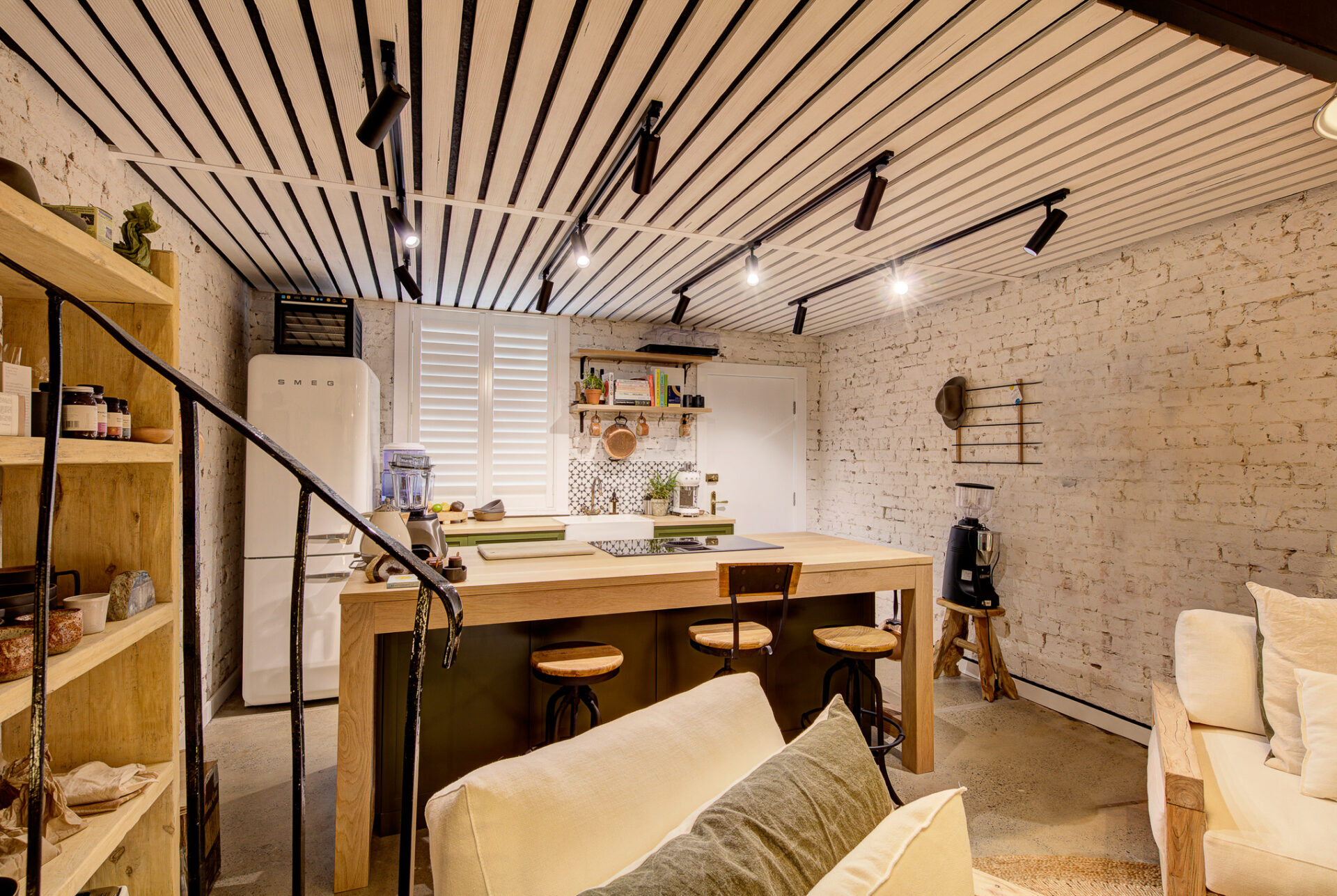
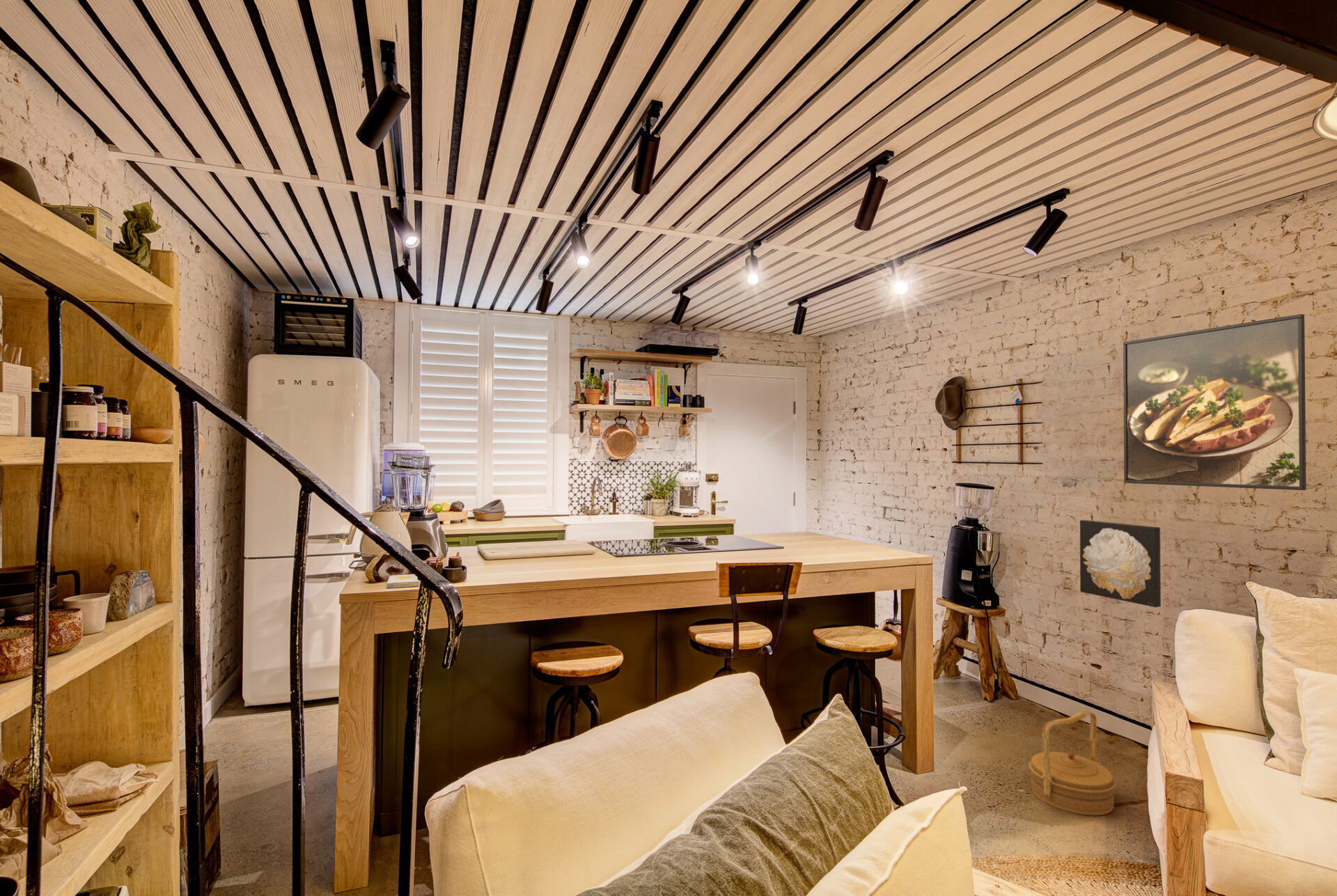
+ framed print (1204, 407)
+ basket (1071, 756)
+ wall art (1118, 561)
